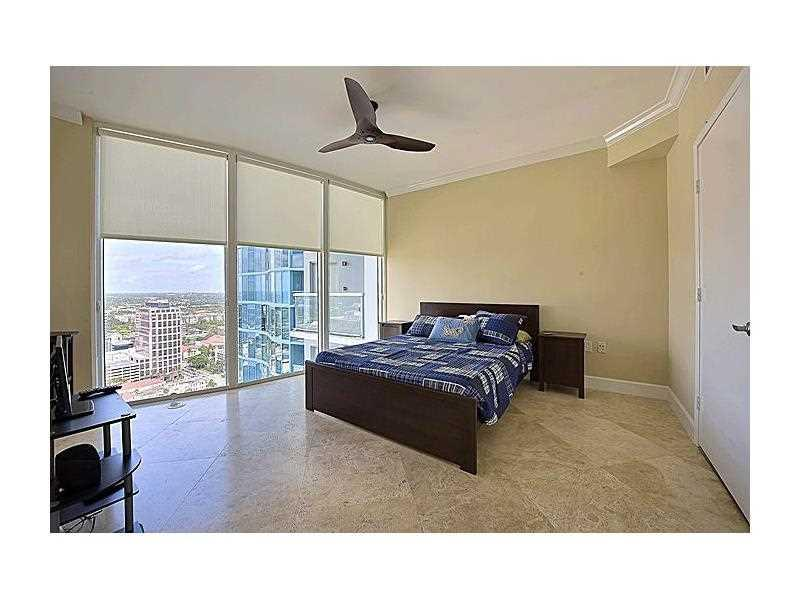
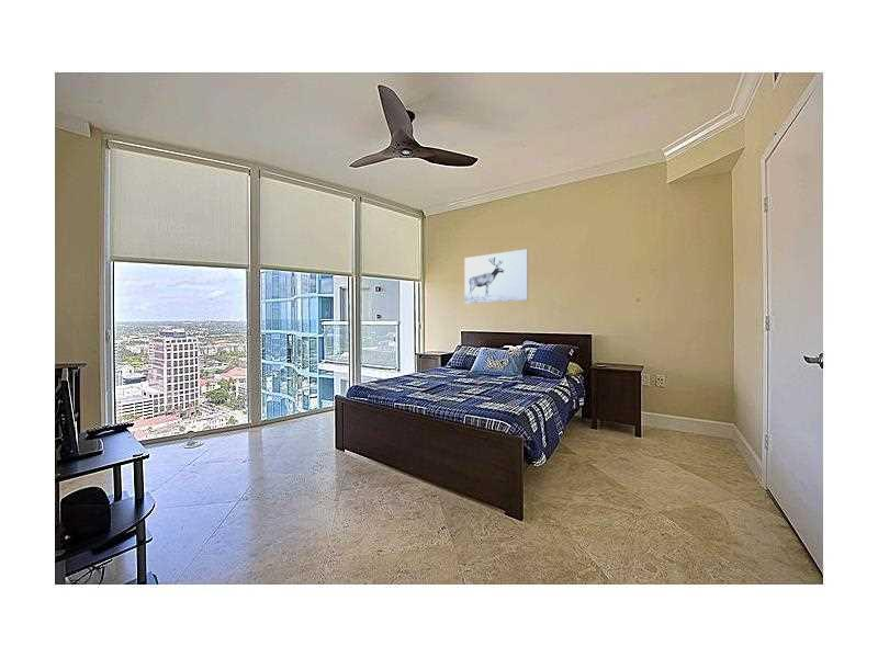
+ wall art (494, 277)
